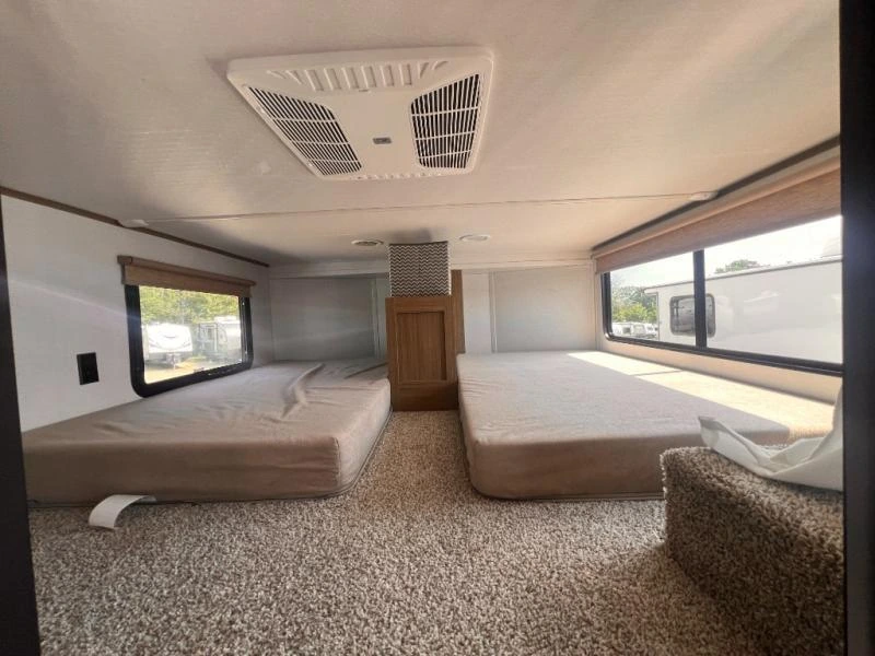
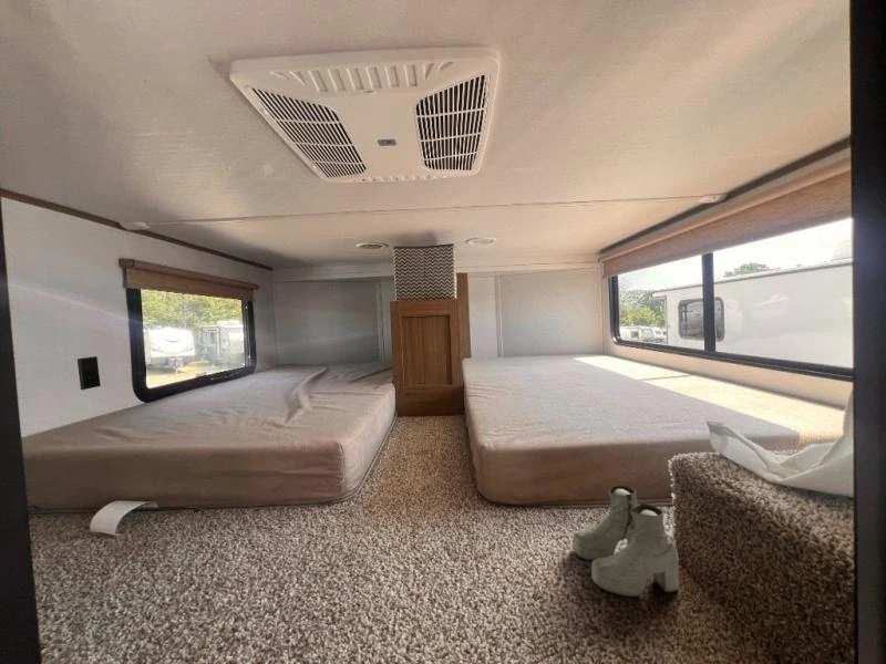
+ boots (621, 533)
